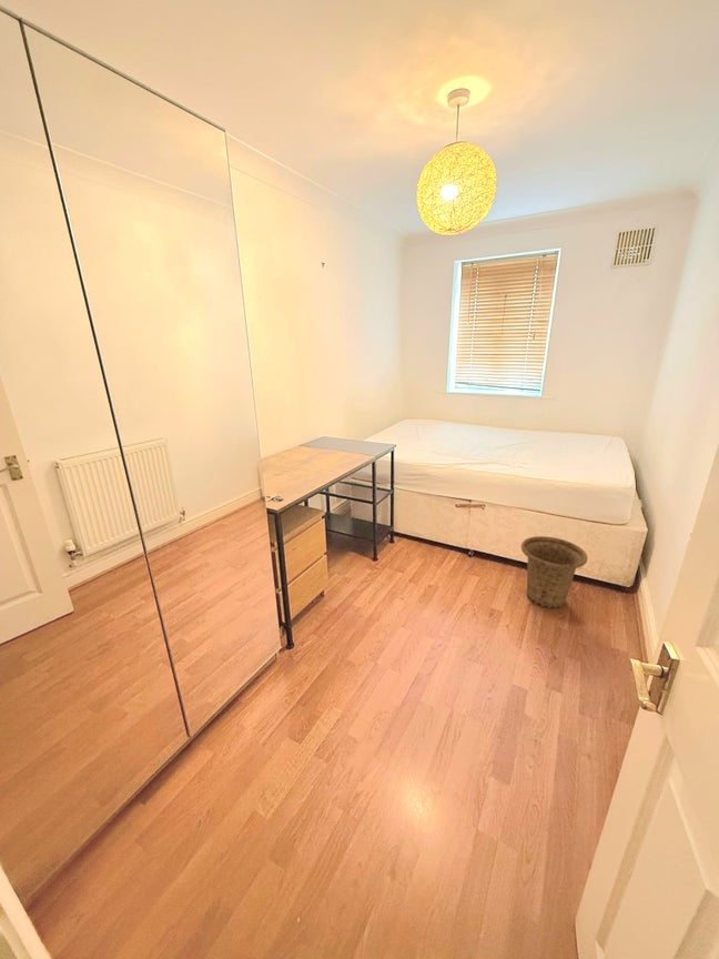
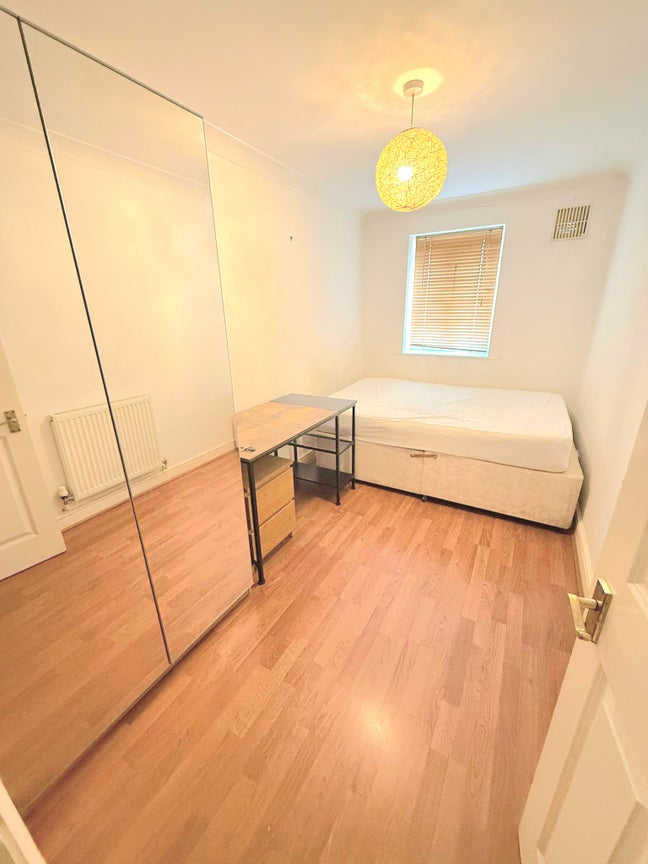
- basket (549, 574)
